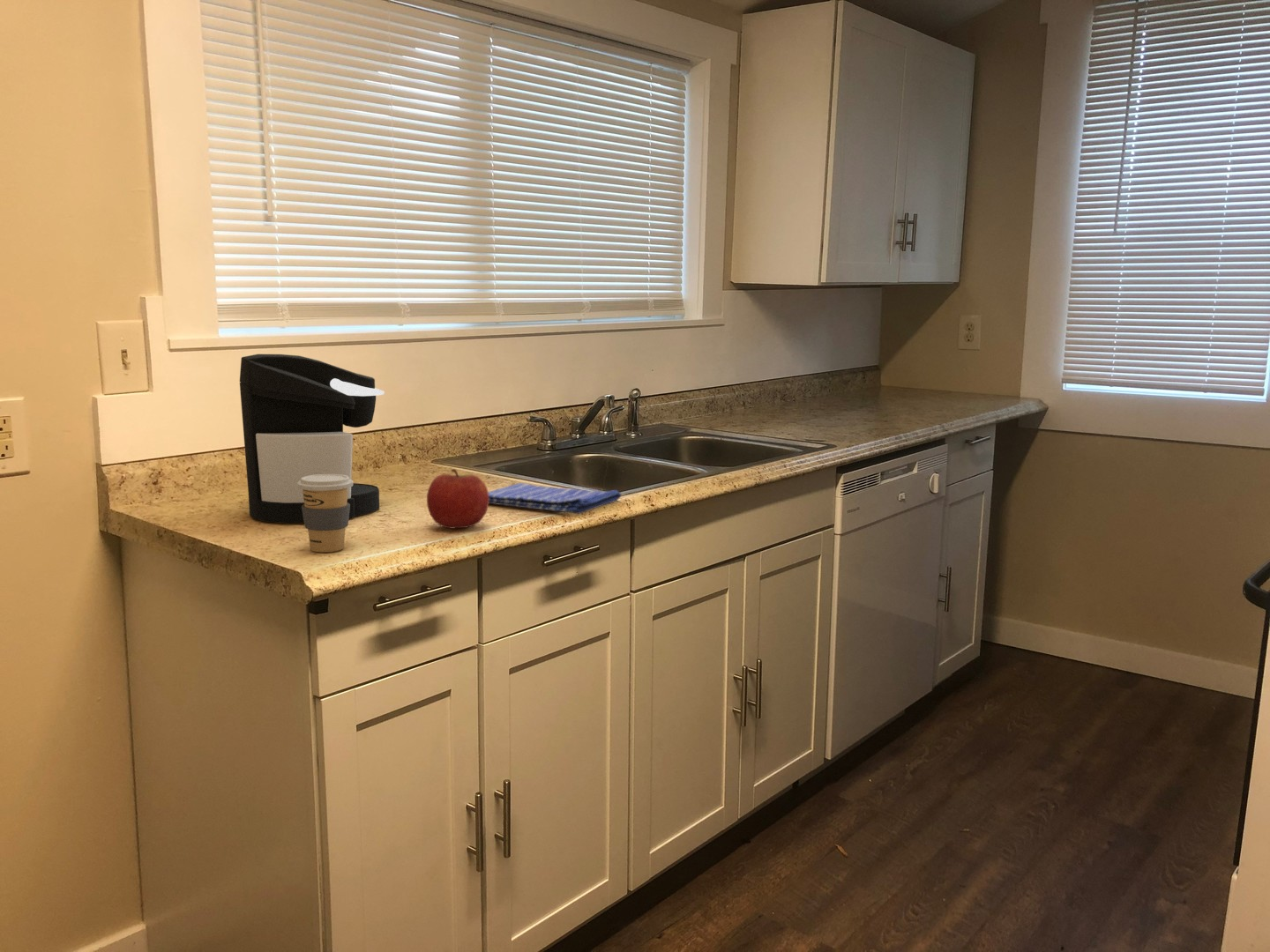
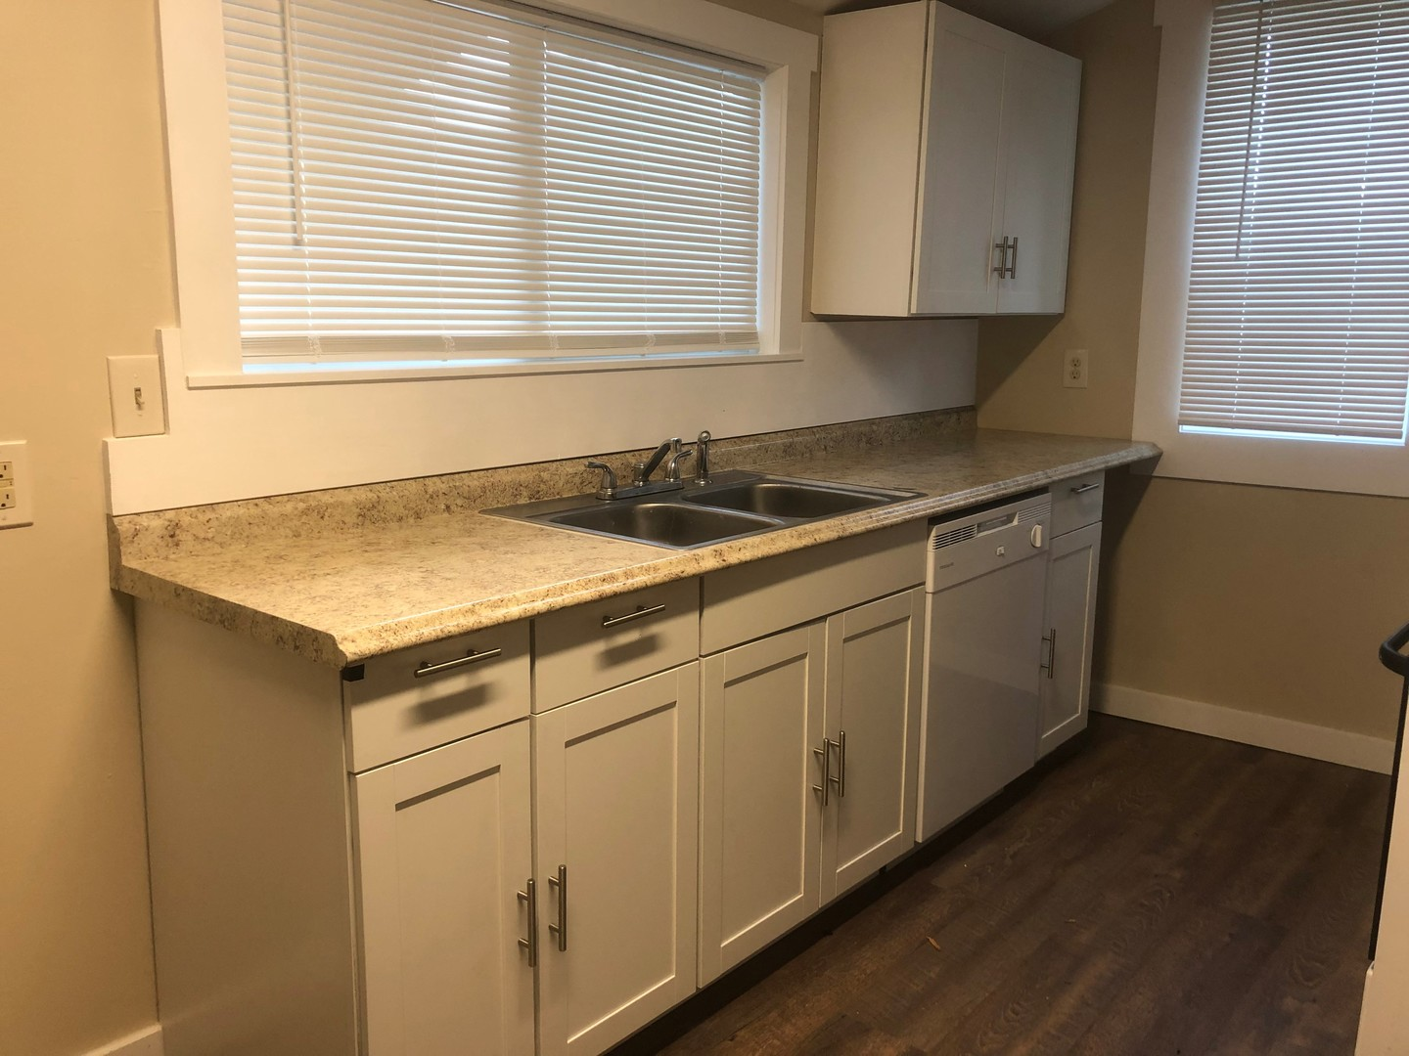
- dish towel (548, 494)
- apple (458, 496)
- coffee maker (316, 433)
- coffee cup (326, 513)
